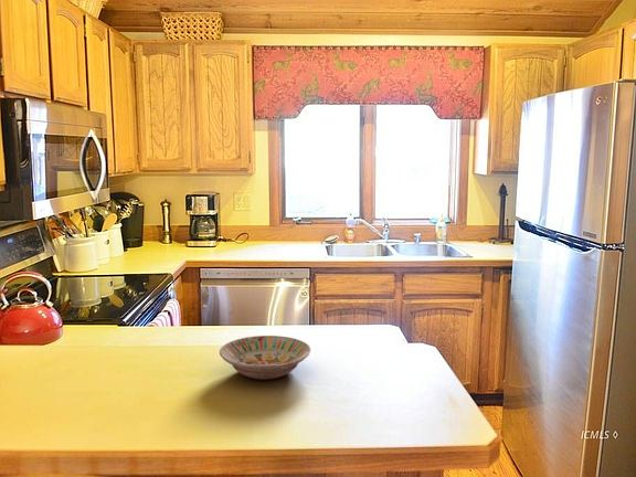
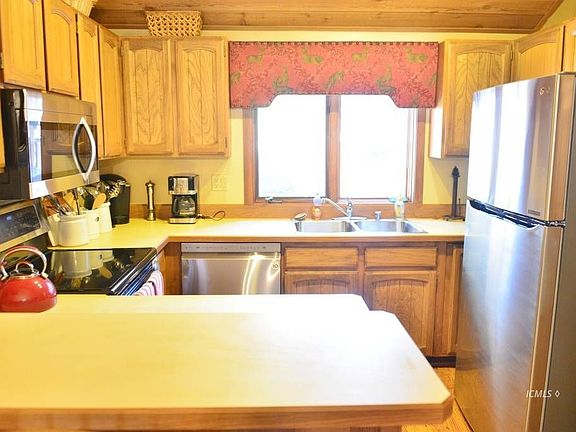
- bowl (265, 360)
